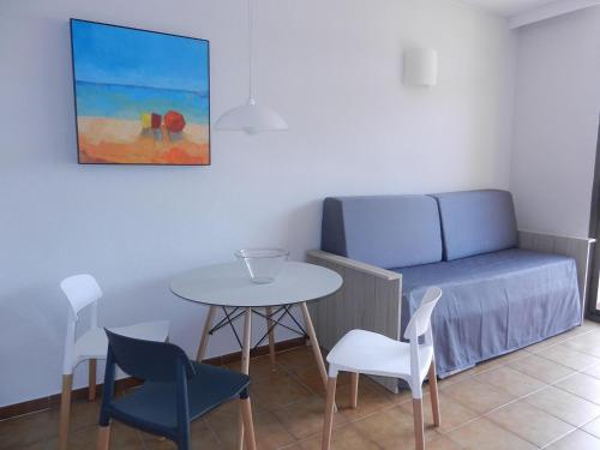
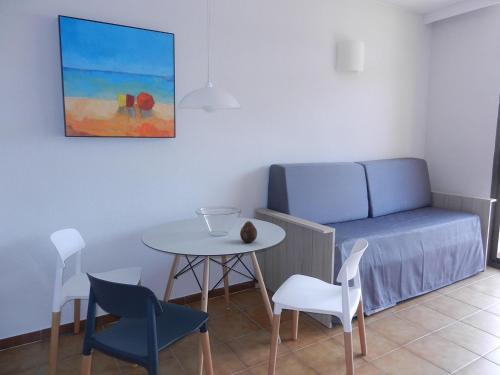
+ fruit (248, 231)
